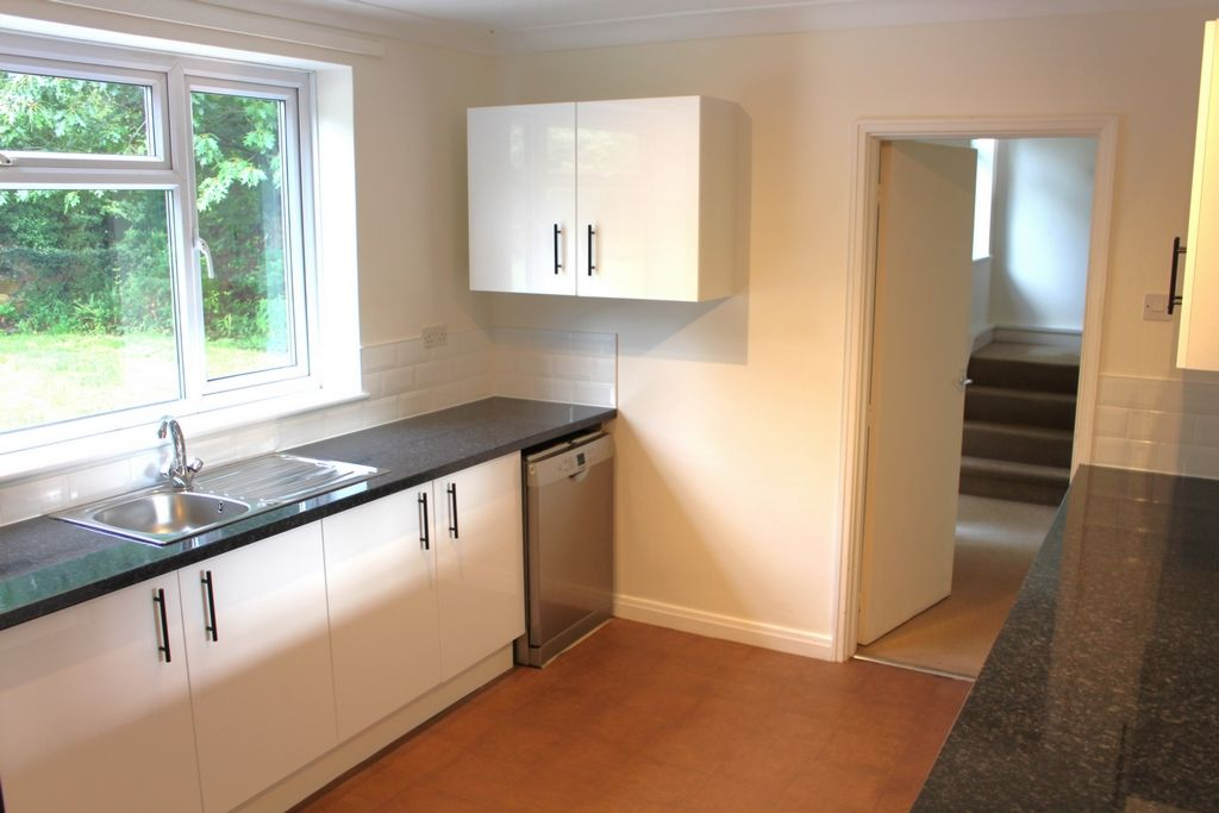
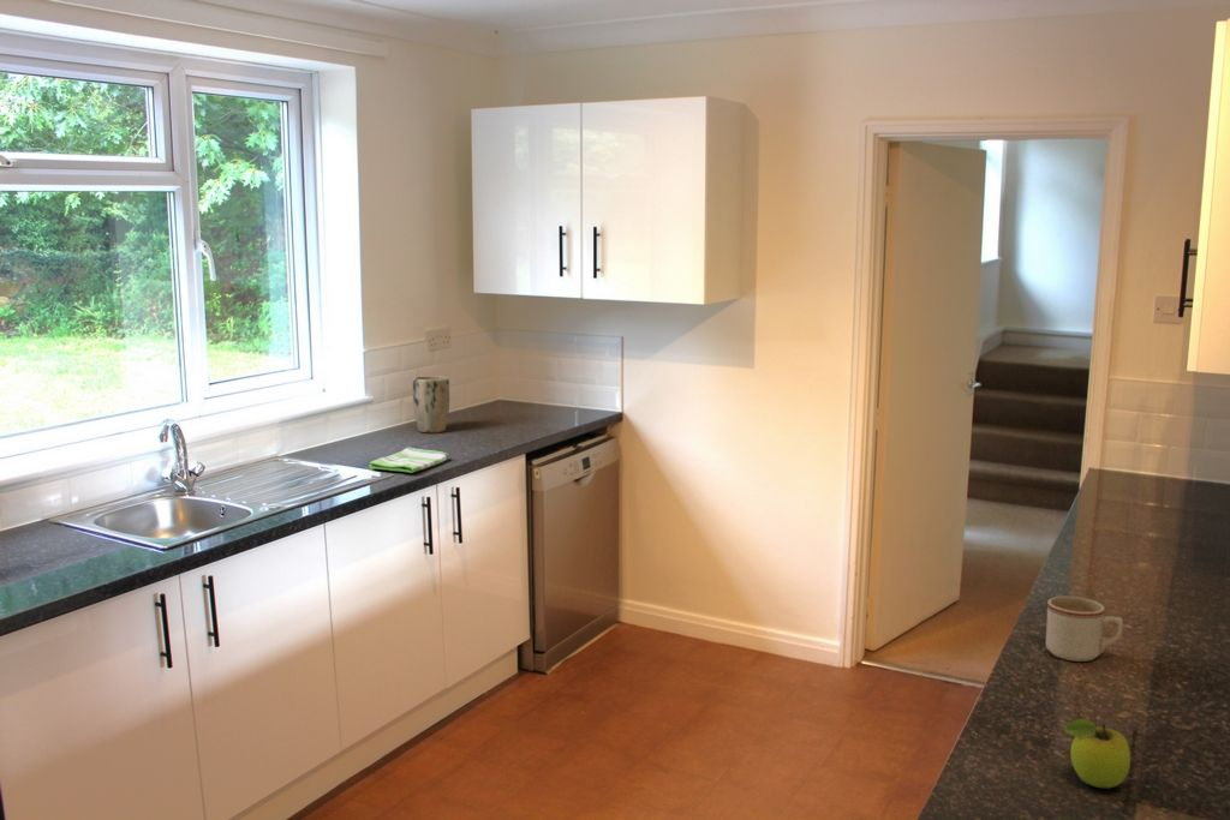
+ plant pot (431, 403)
+ mug (1083, 630)
+ fruit (1095, 752)
+ dish towel (410, 459)
